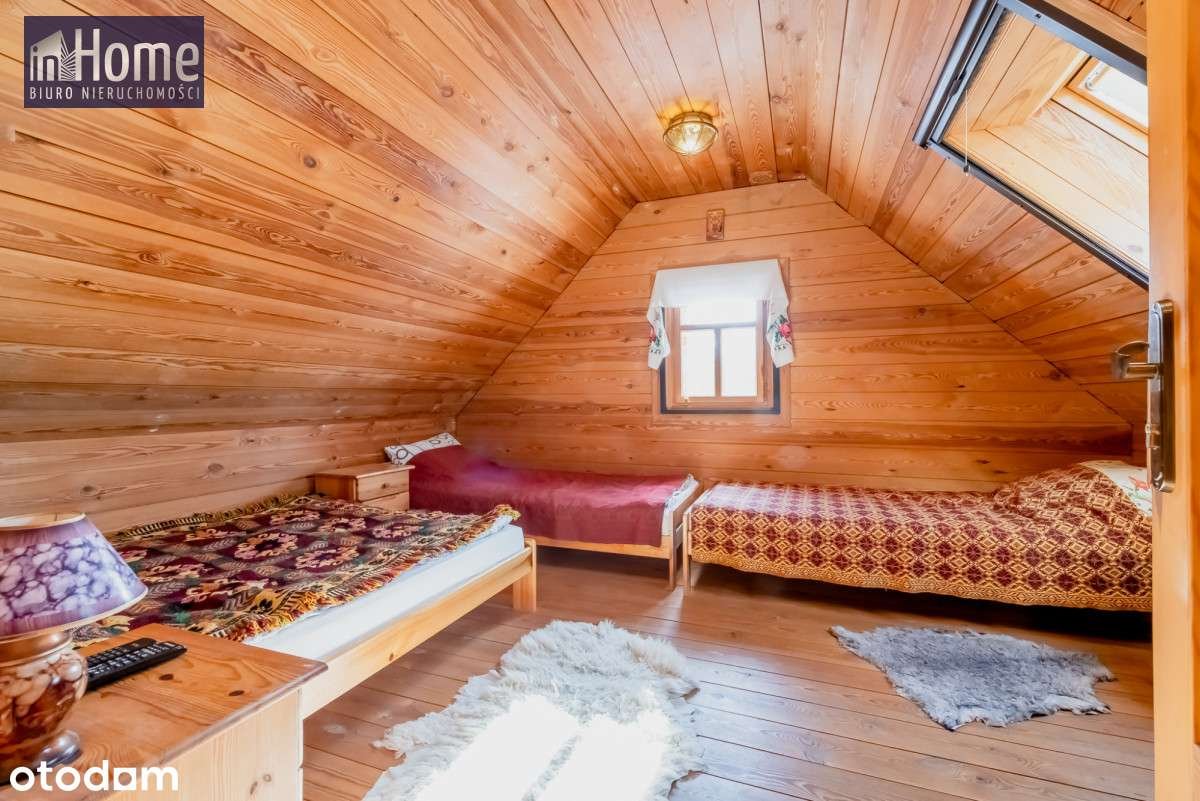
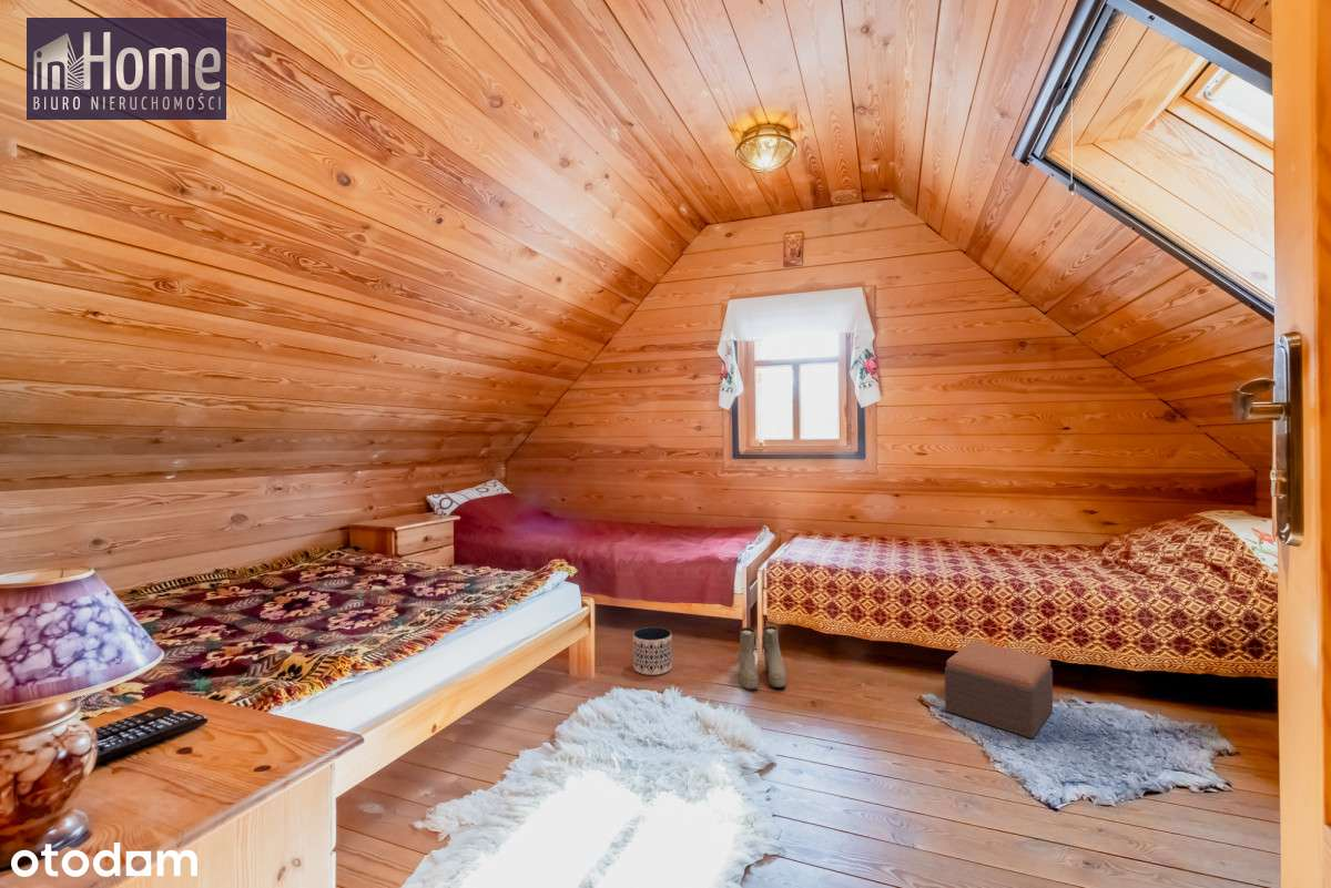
+ planter (652, 650)
+ footstool (998, 683)
+ boots (764, 655)
